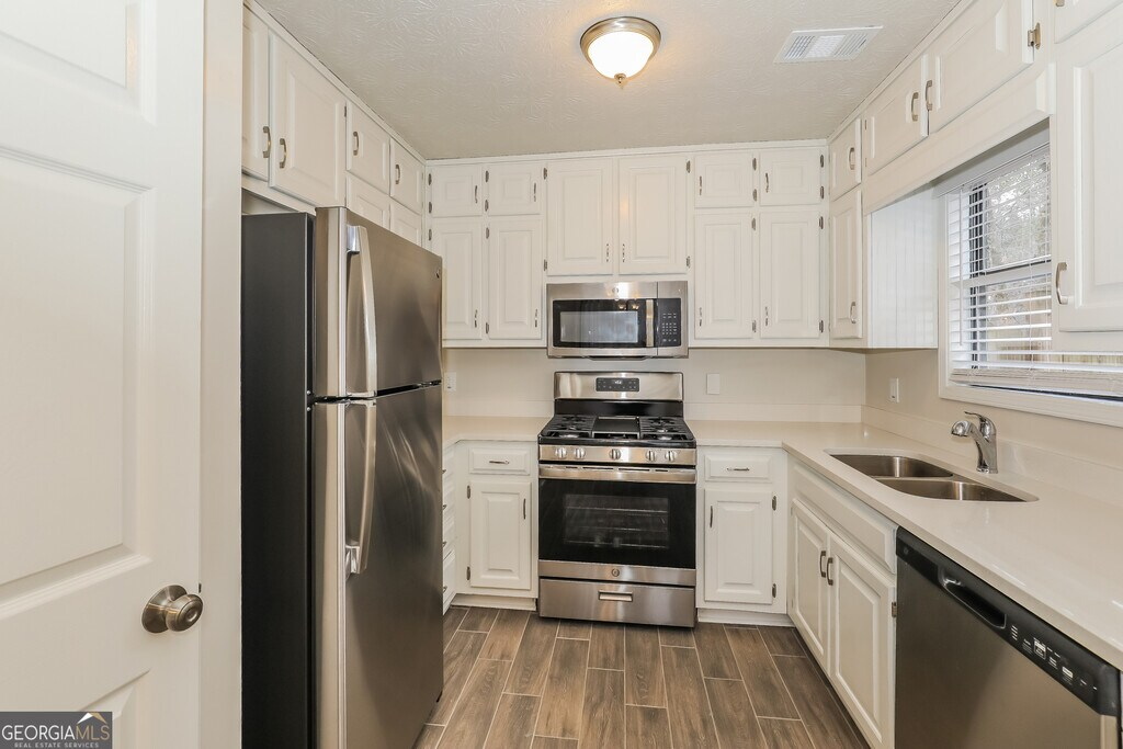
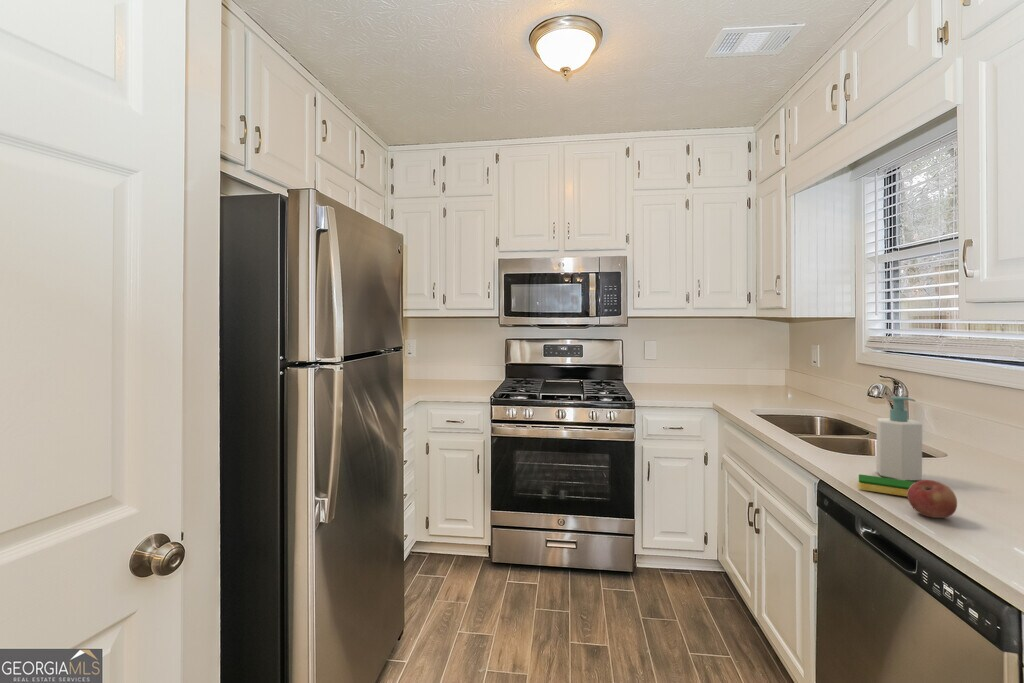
+ apple (931, 498)
+ dish sponge (892, 486)
+ soap bottle (898, 436)
